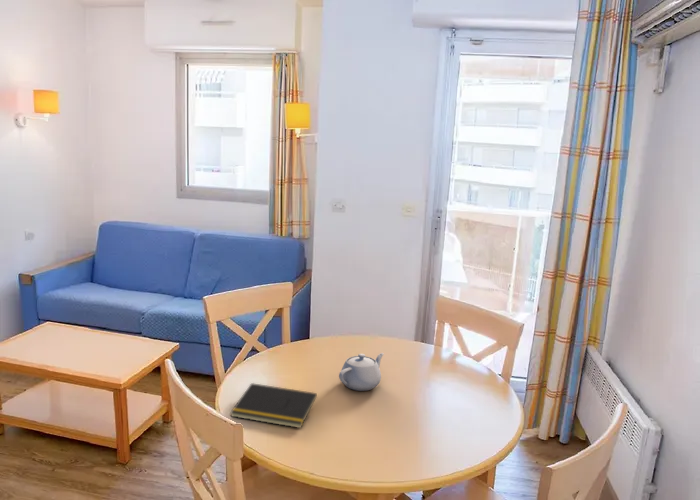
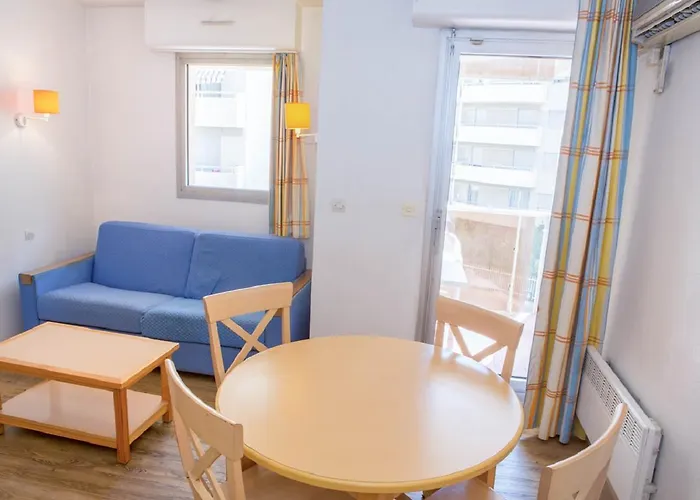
- teapot (361, 369)
- notepad (274, 404)
